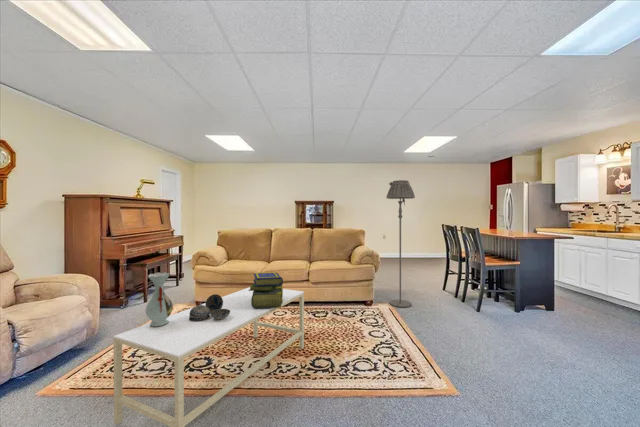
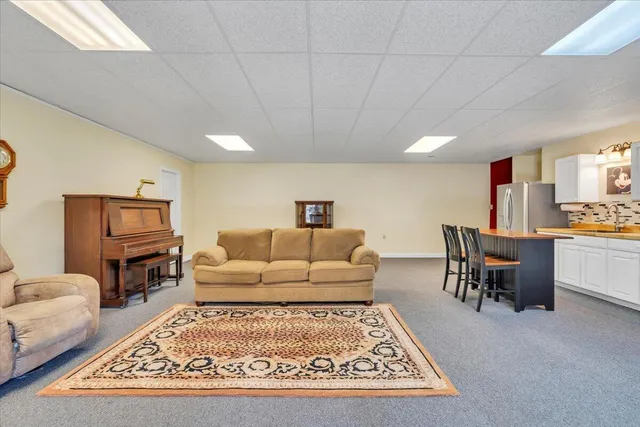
- vase (159, 298)
- floor lamp (400, 242)
- decorative bowl (209, 307)
- stack of books (266, 288)
- coffee table (225, 336)
